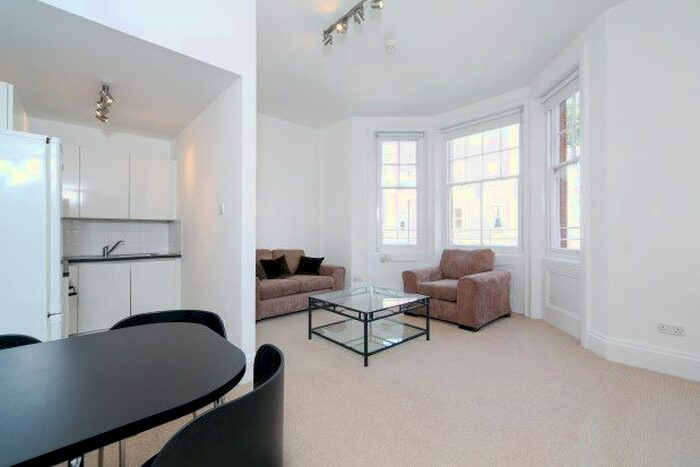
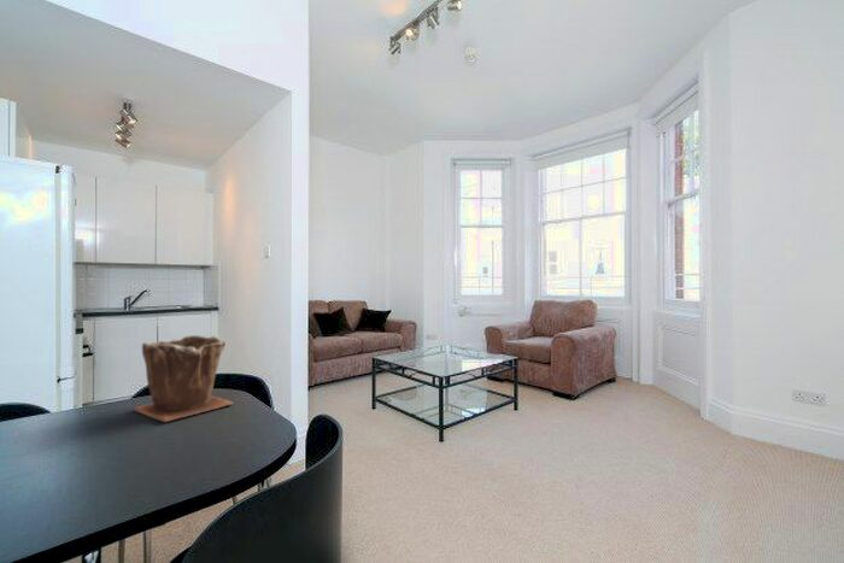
+ plant pot (184, 373)
